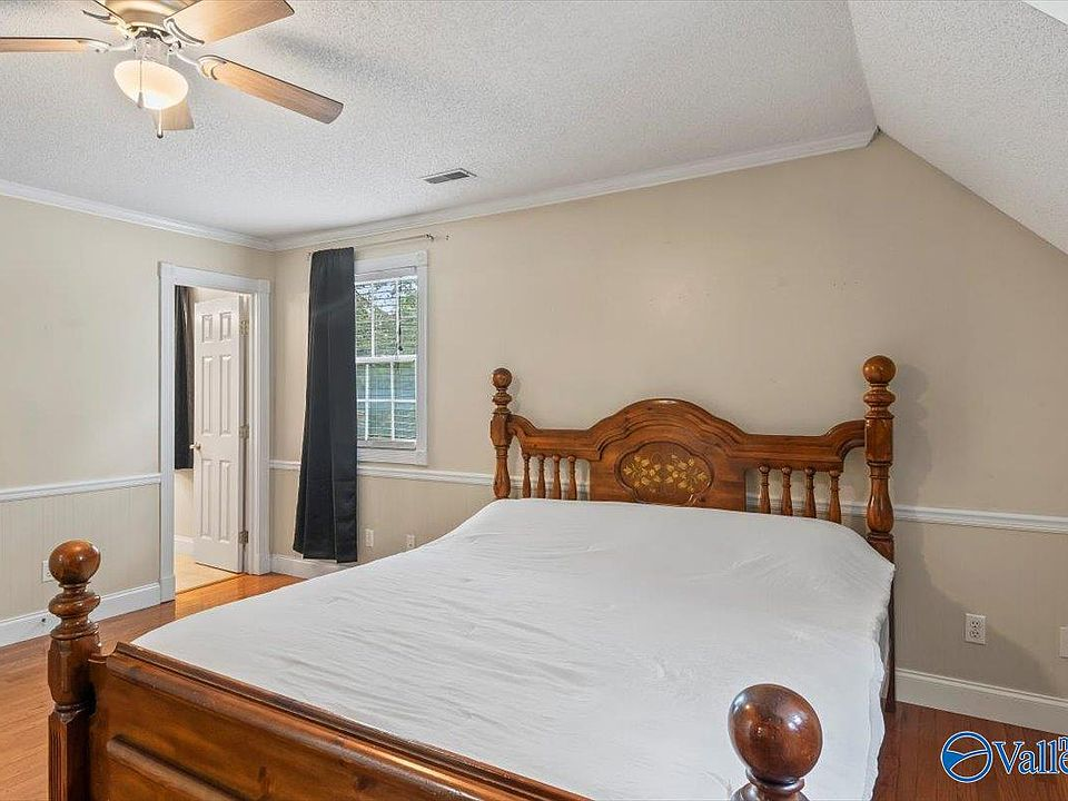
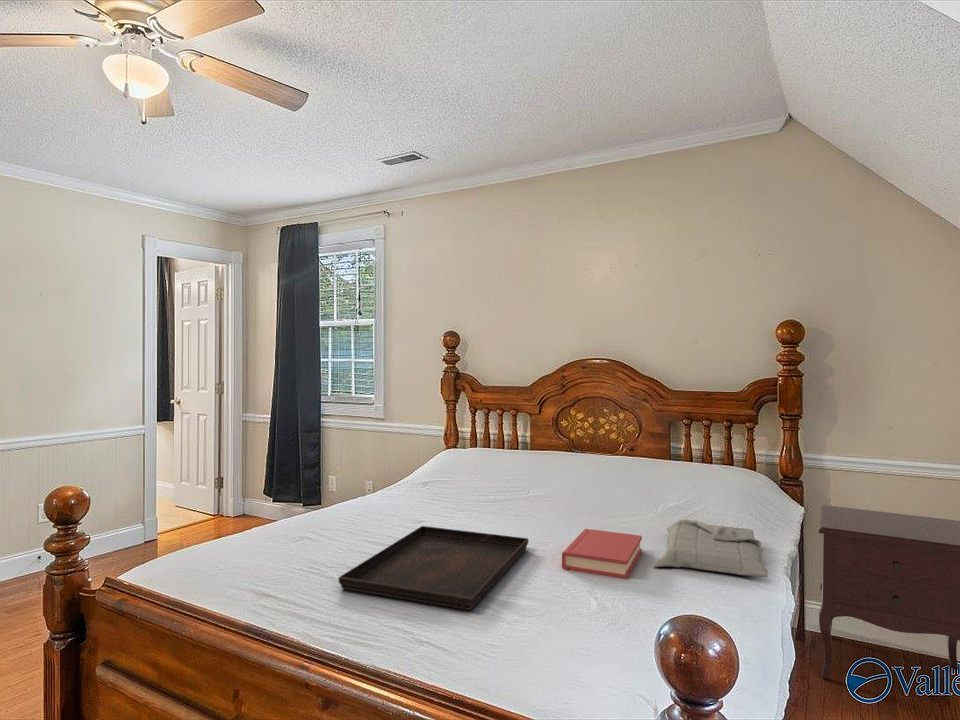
+ hardback book (603, 551)
+ nightstand (891, 598)
+ serving tray (442, 561)
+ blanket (709, 542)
